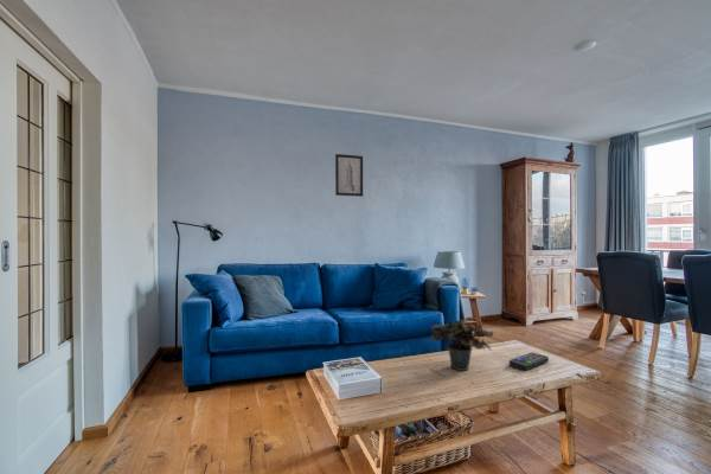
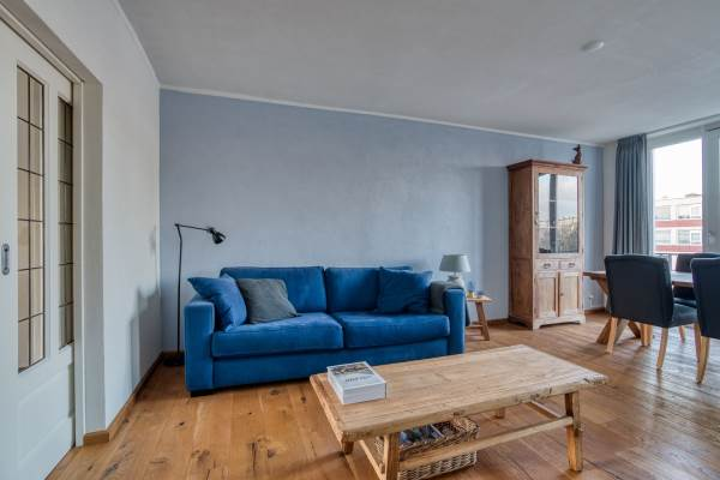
- potted plant (459, 344)
- remote control (529, 360)
- wall art (348, 175)
